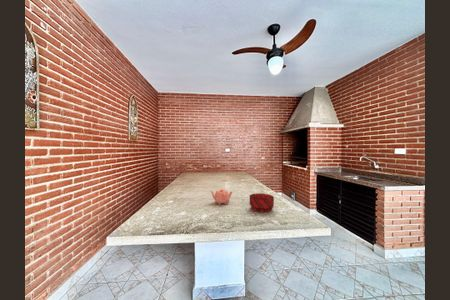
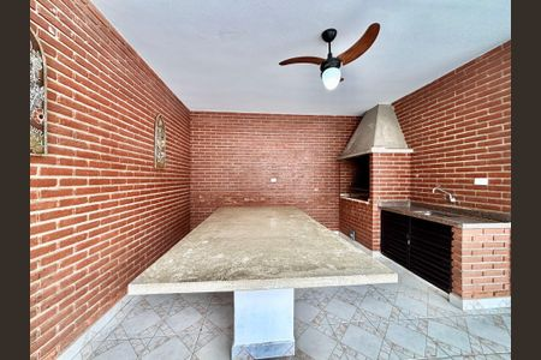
- teapot (221, 196)
- bowl (261, 202)
